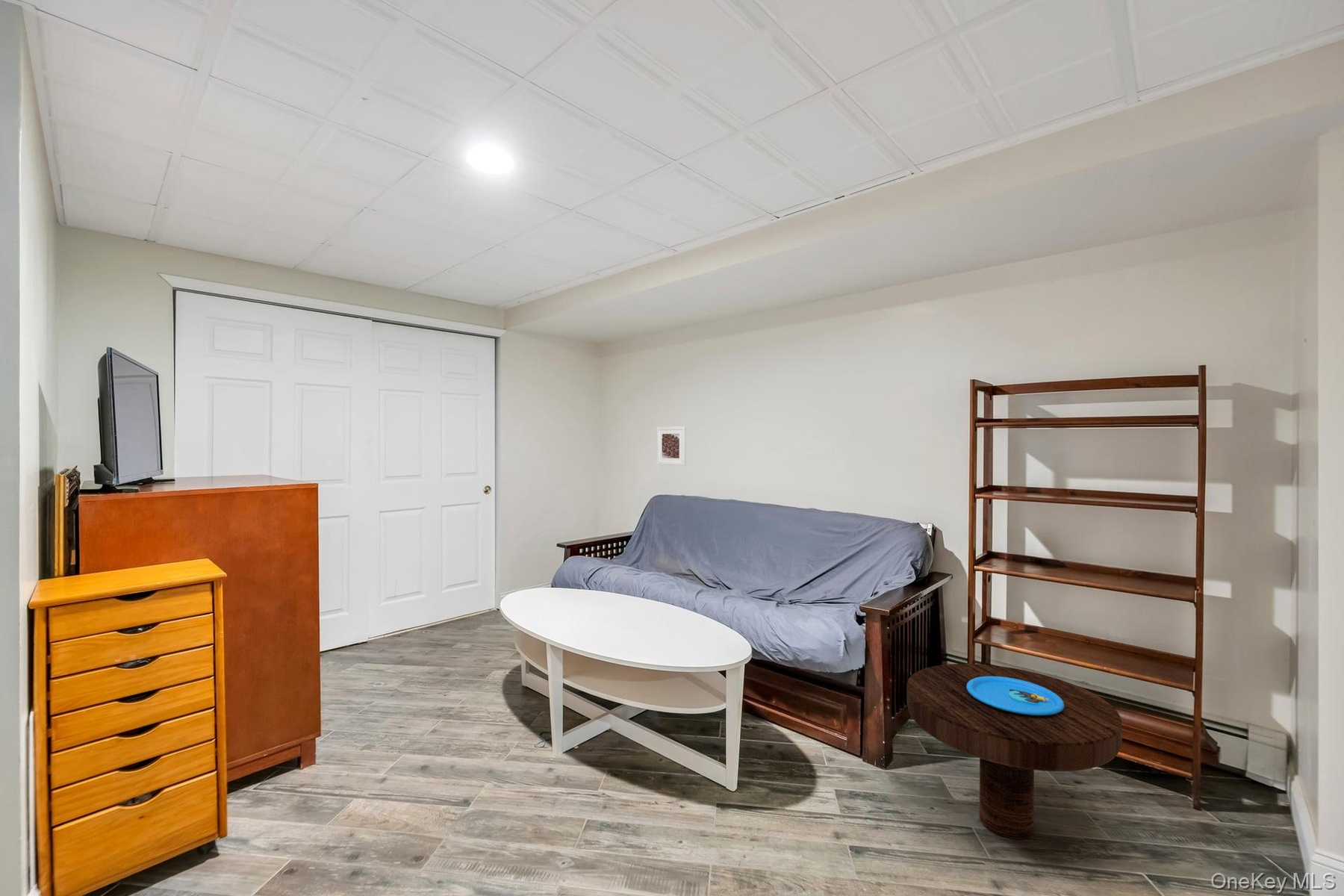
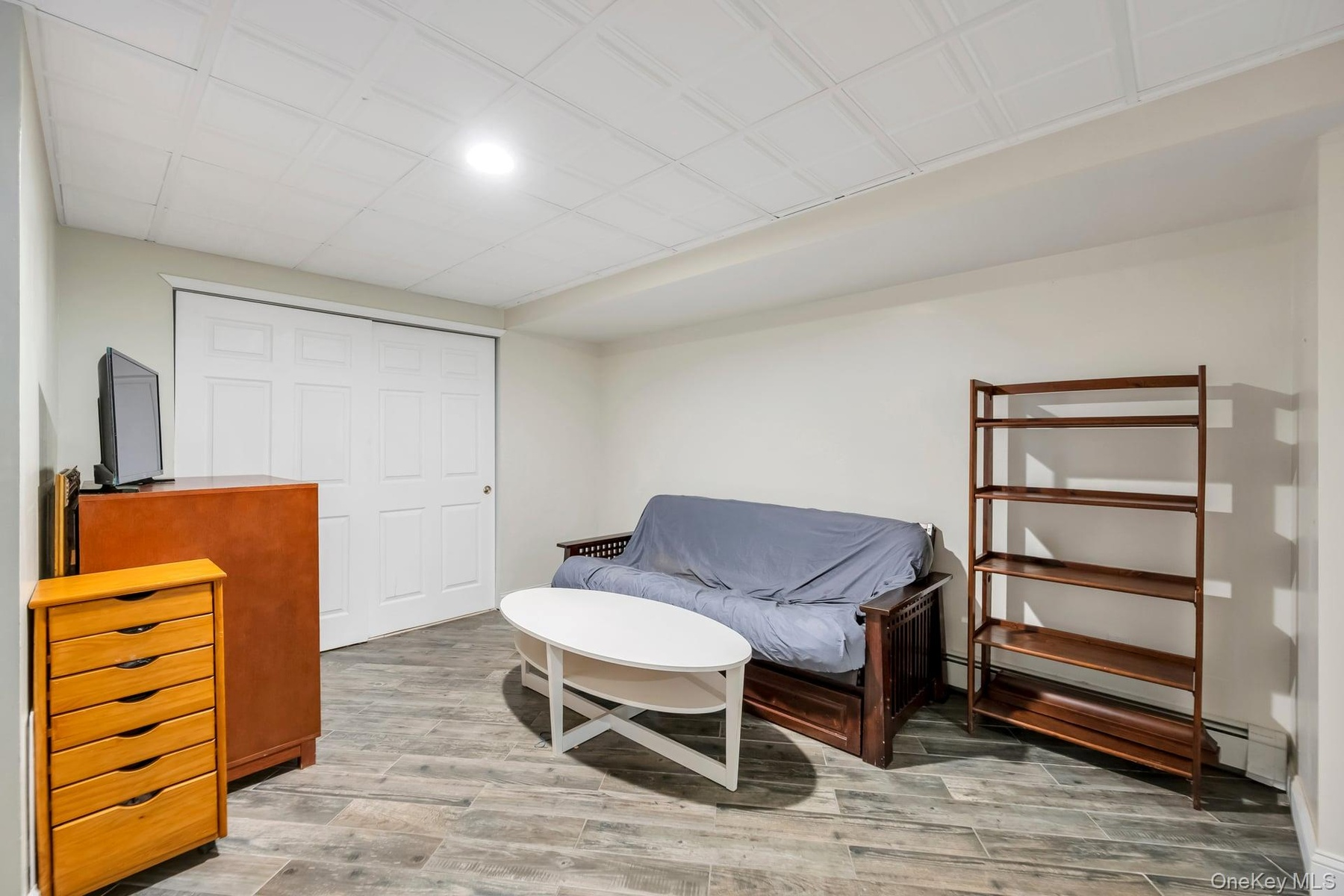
- side table (1006, 757)
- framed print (671, 446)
